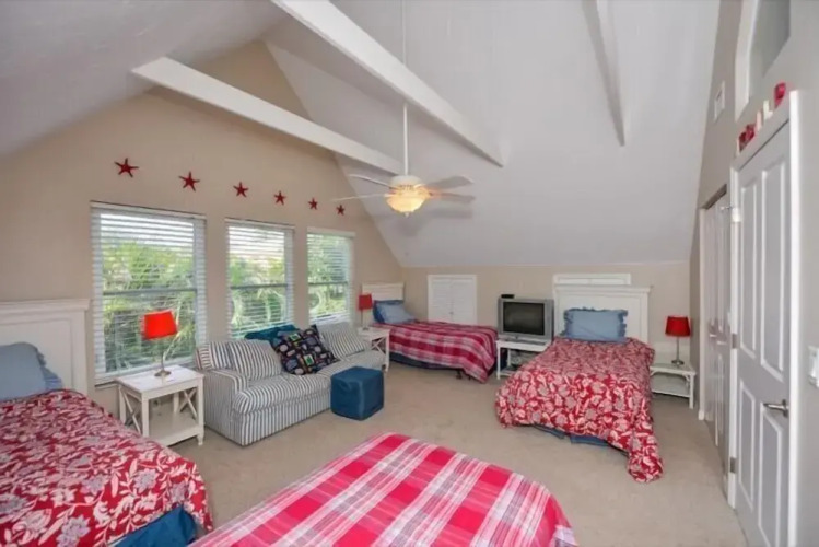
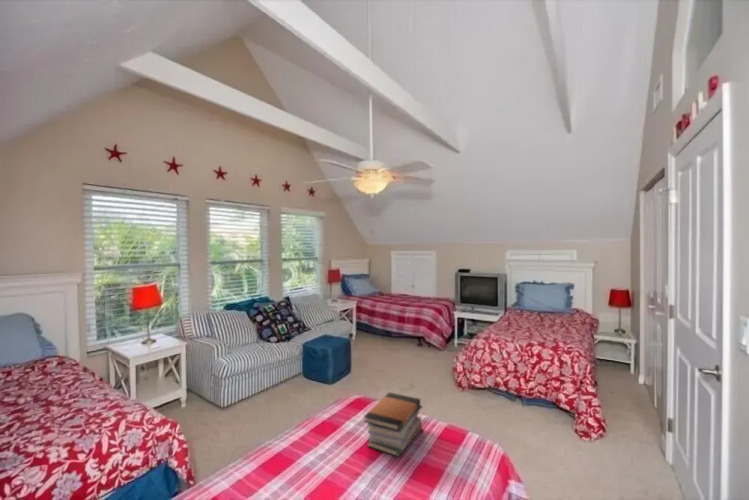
+ book stack (394, 422)
